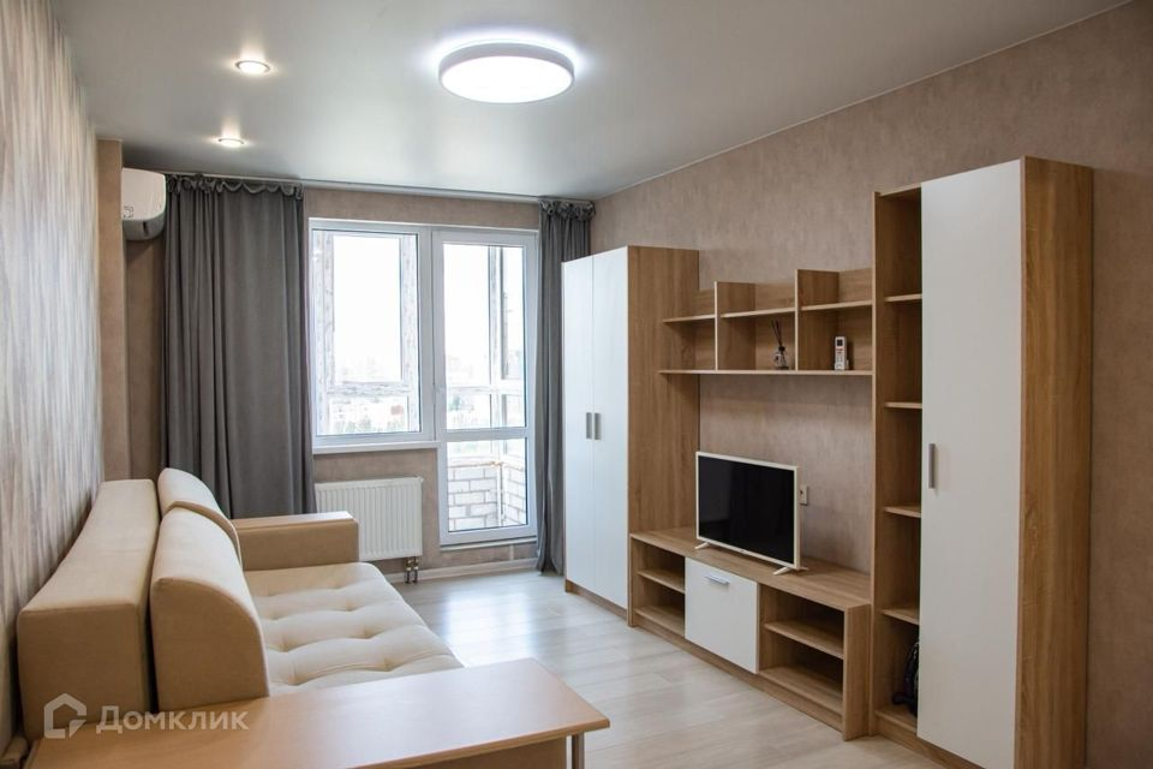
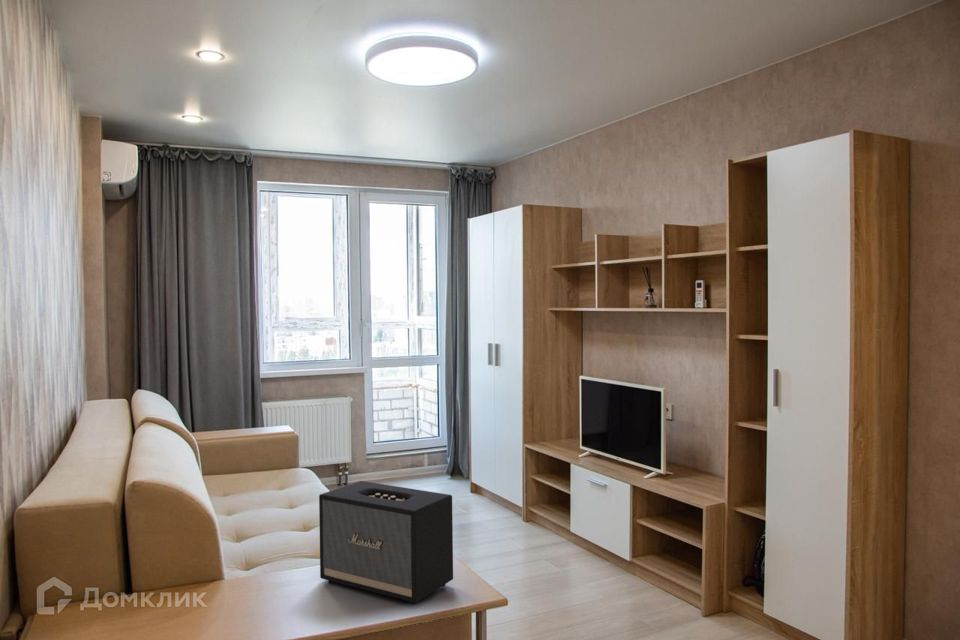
+ speaker (385, 538)
